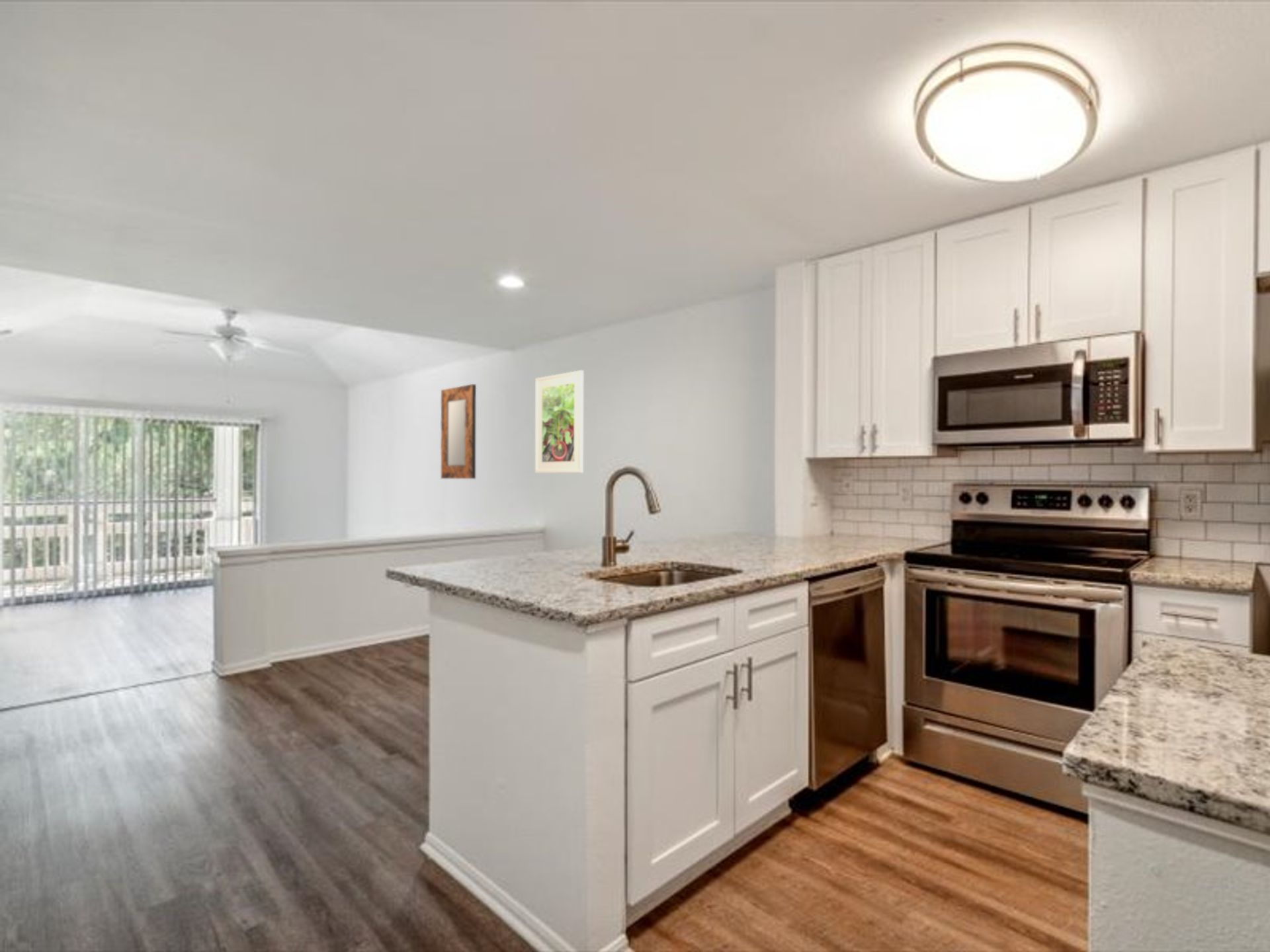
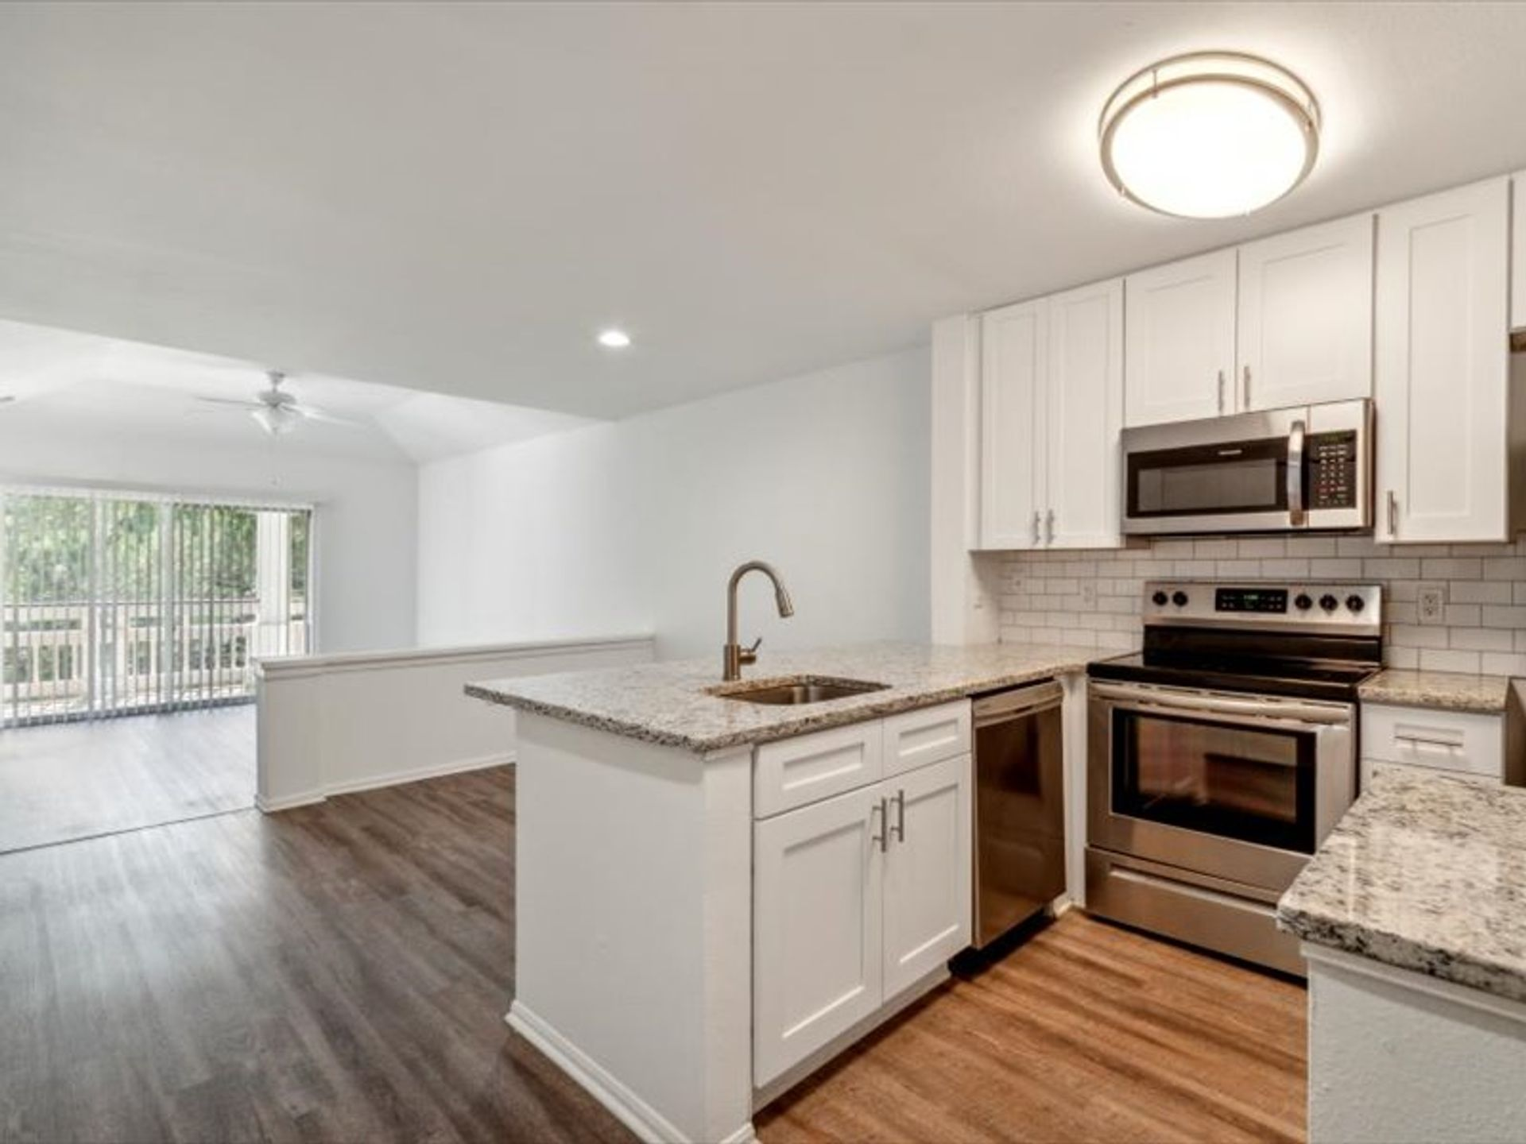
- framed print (558, 423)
- home mirror (457, 433)
